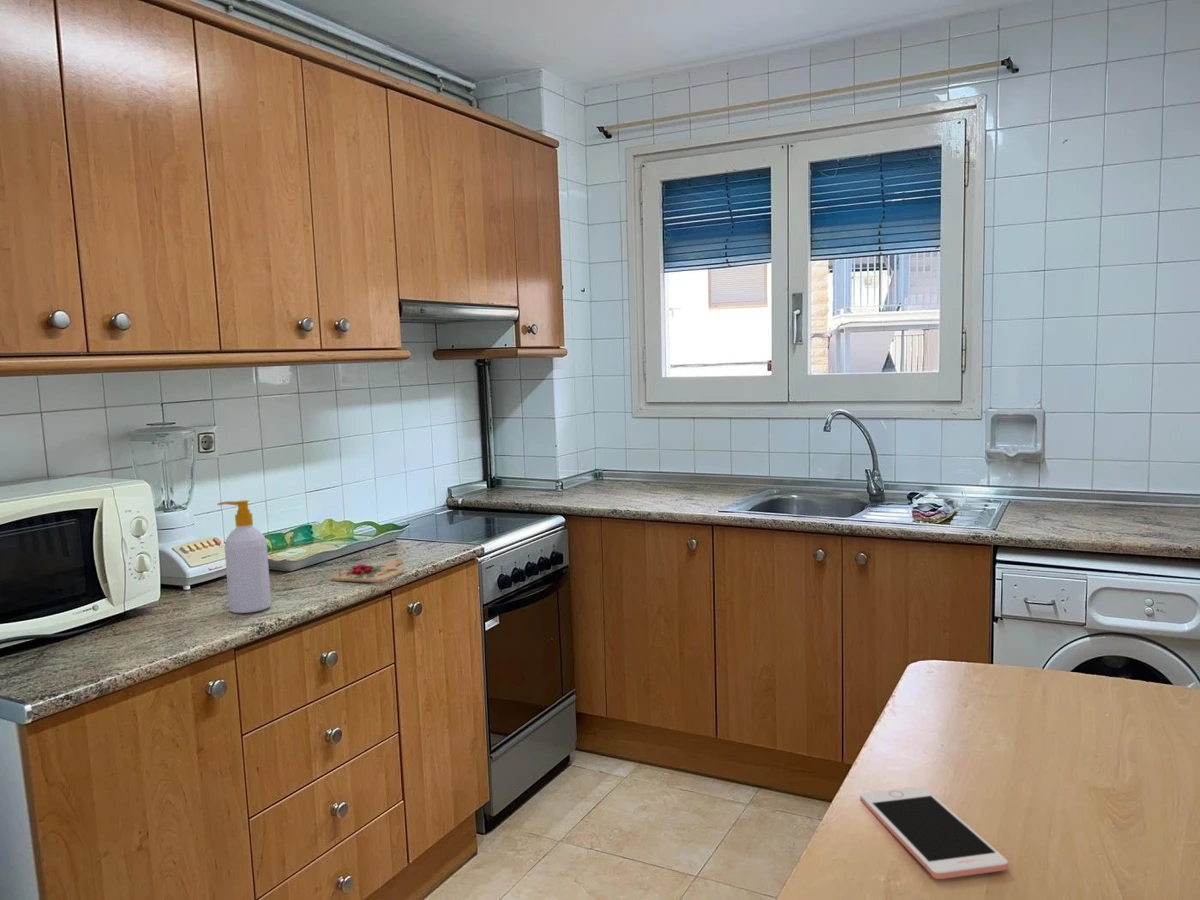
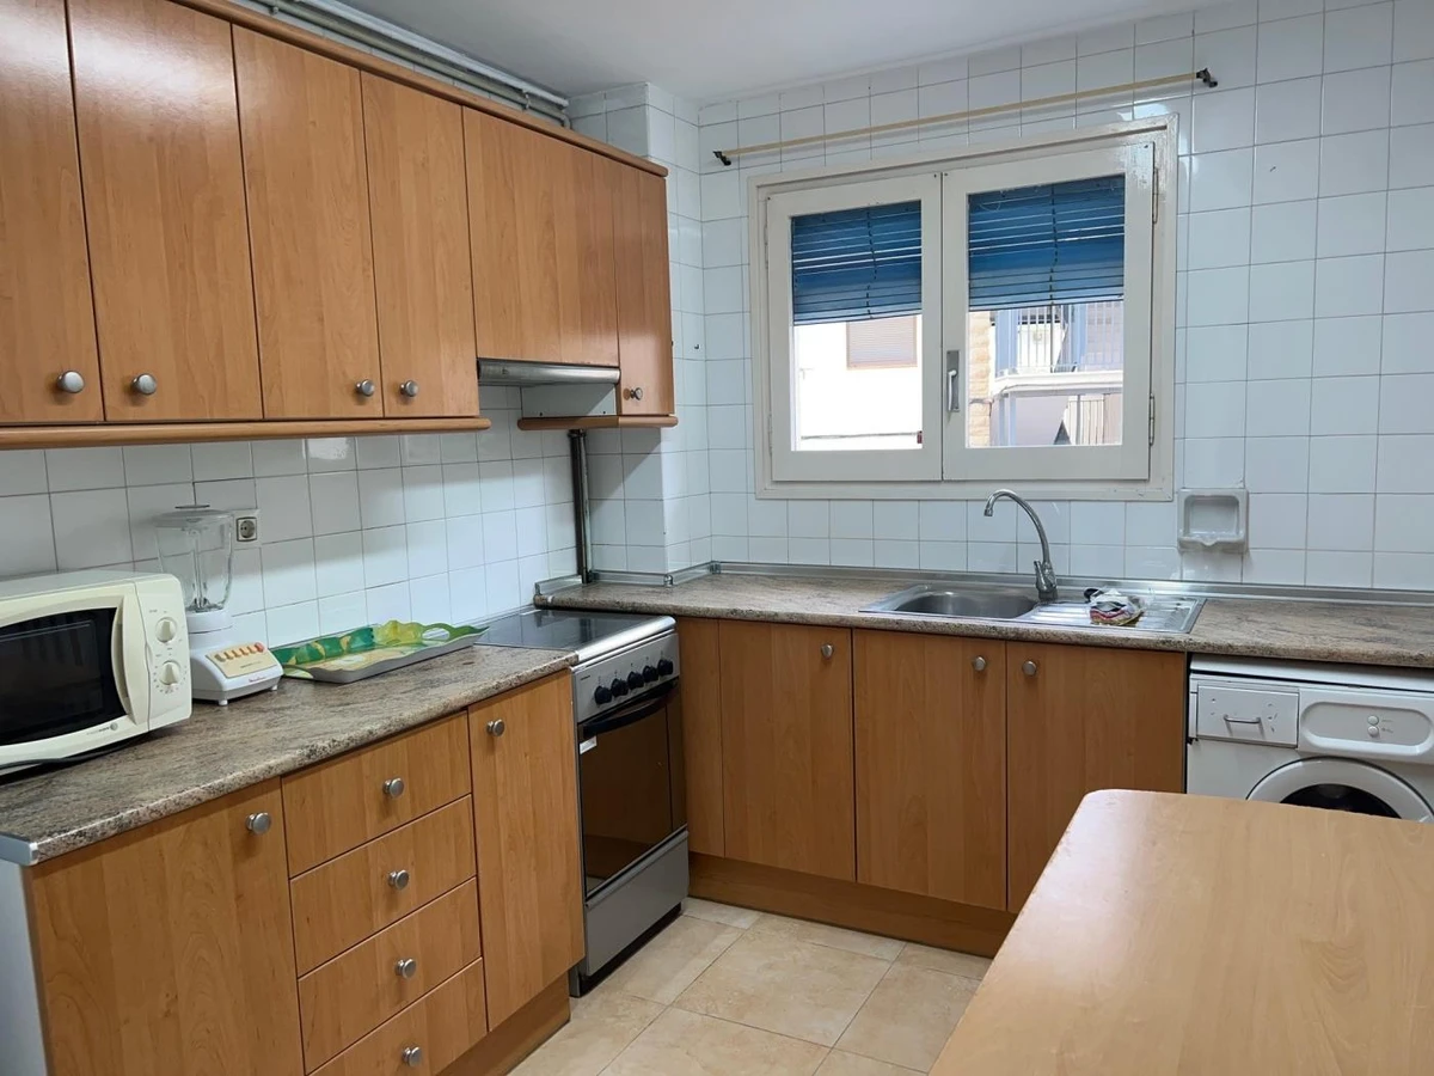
- soap bottle (244, 554)
- cell phone (928, 828)
- cutting board (378, 566)
